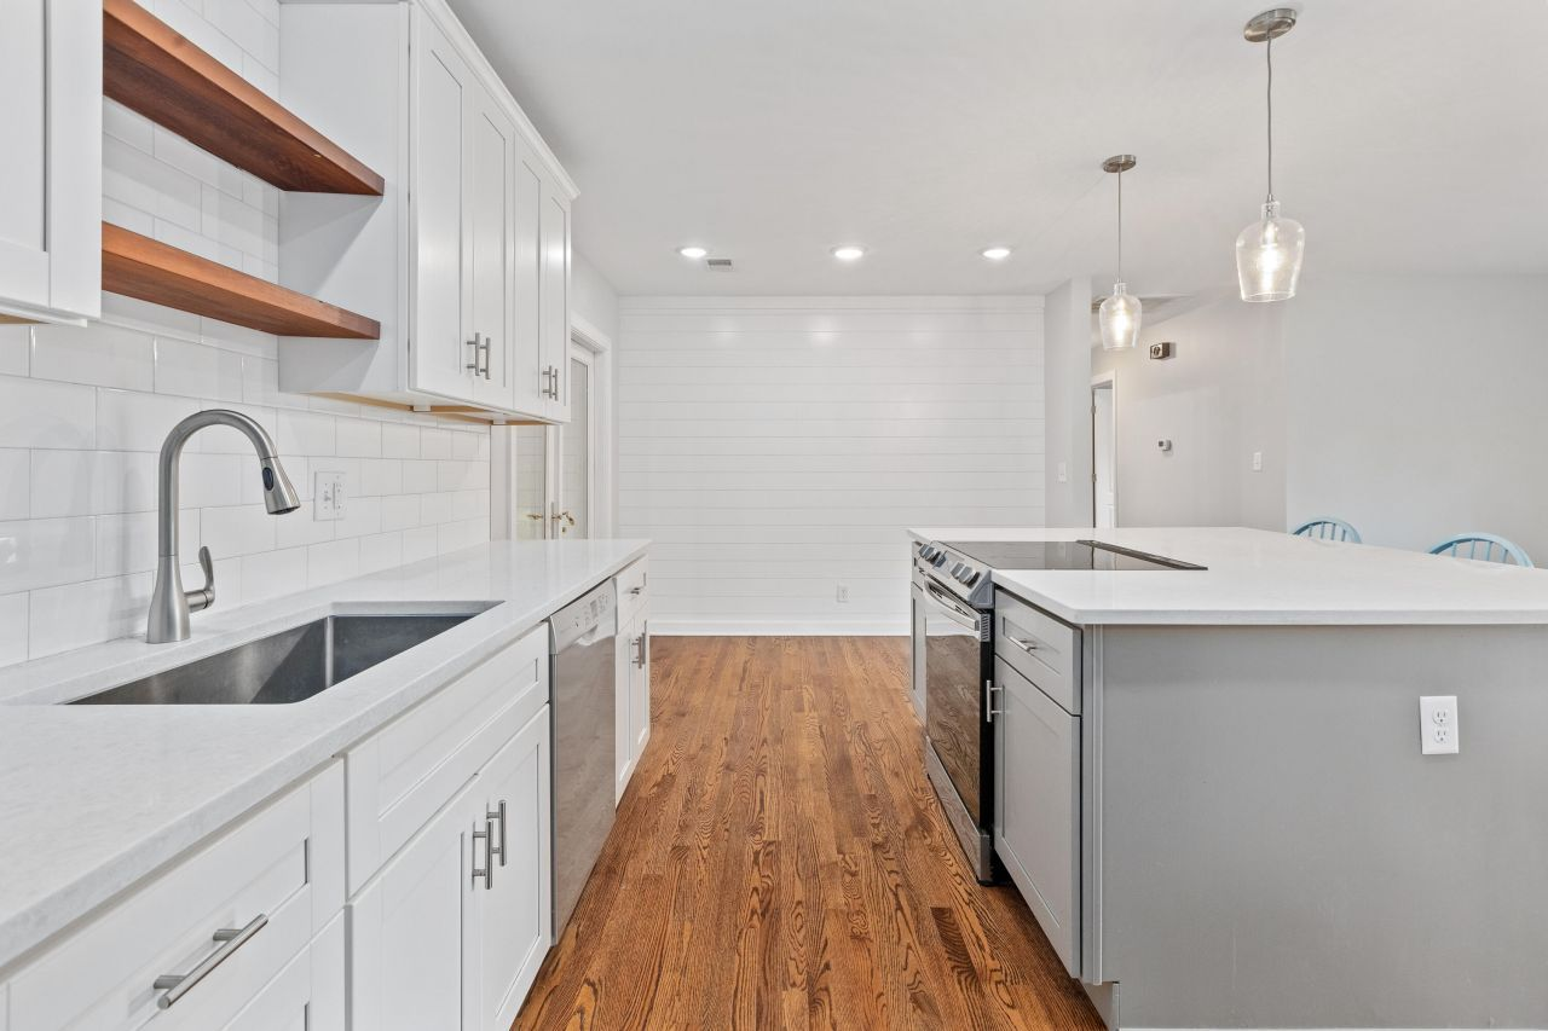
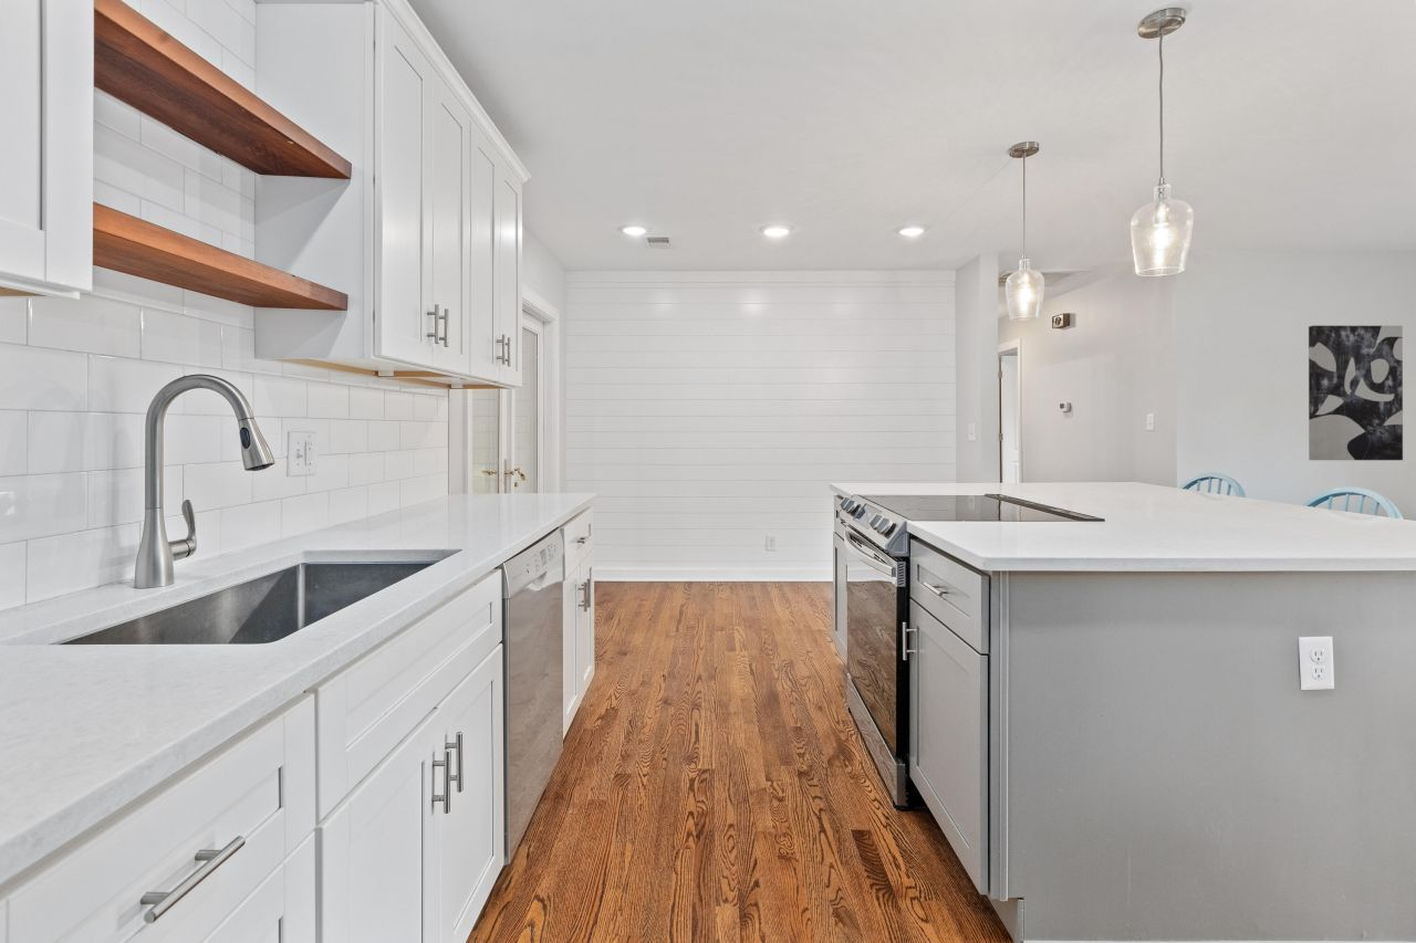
+ wall art (1355, 392)
